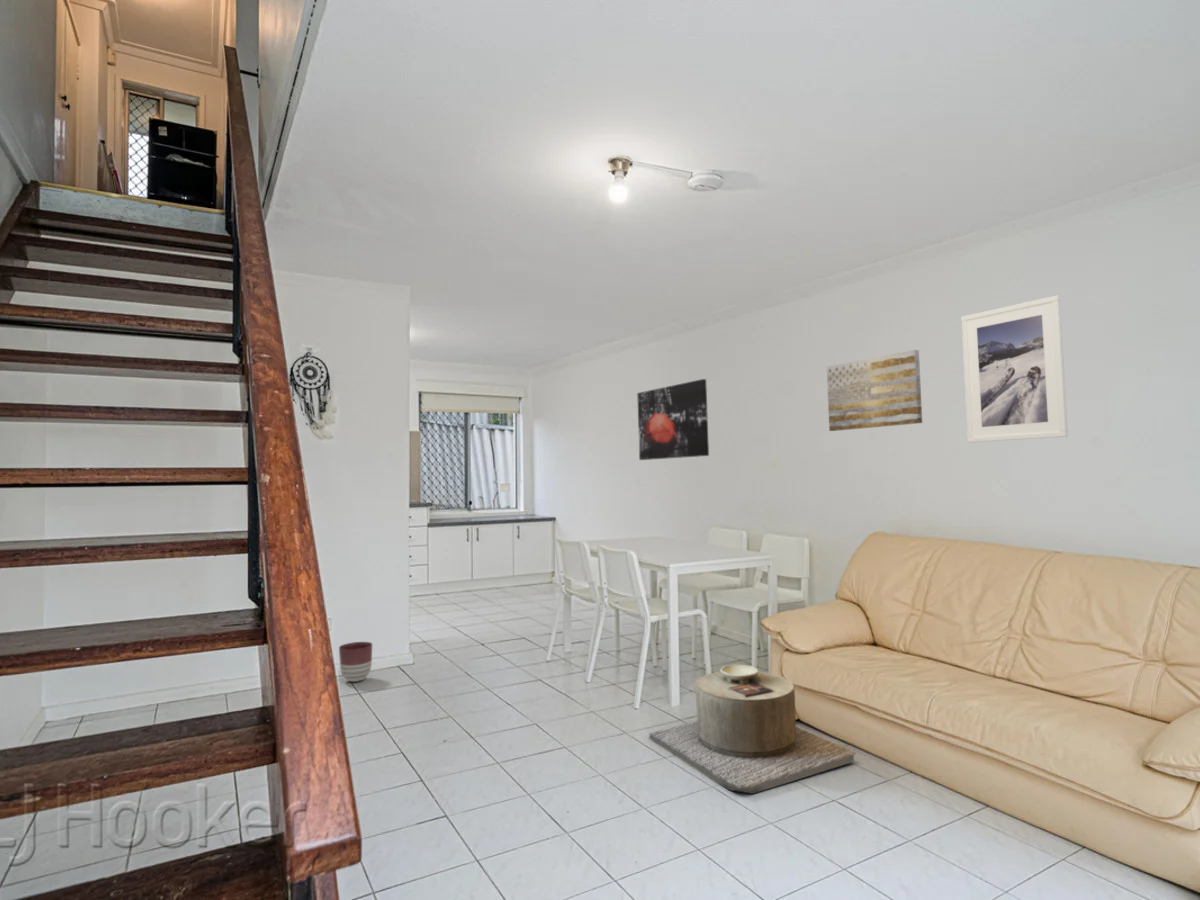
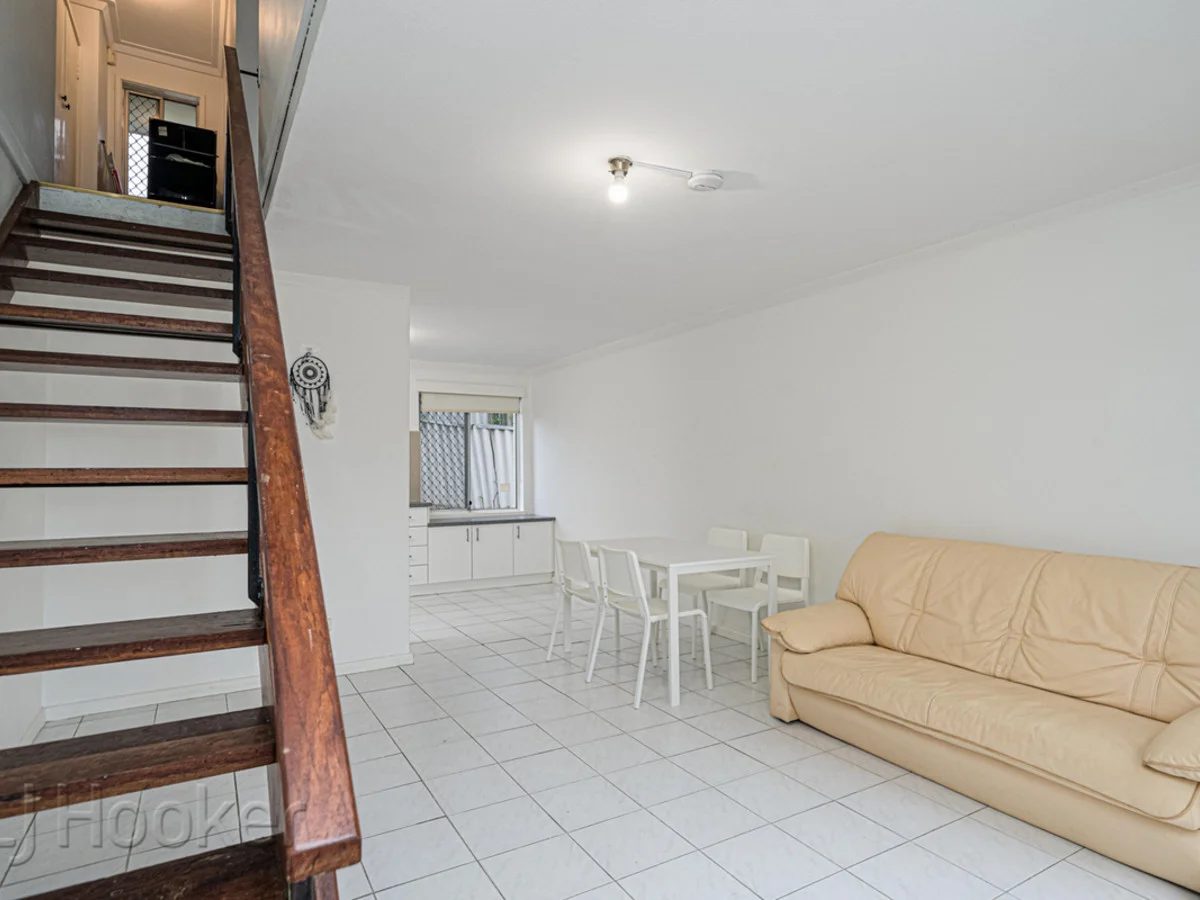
- planter (356, 663)
- side table (746, 712)
- wall art (670, 422)
- wall art (871, 393)
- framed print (1011, 372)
